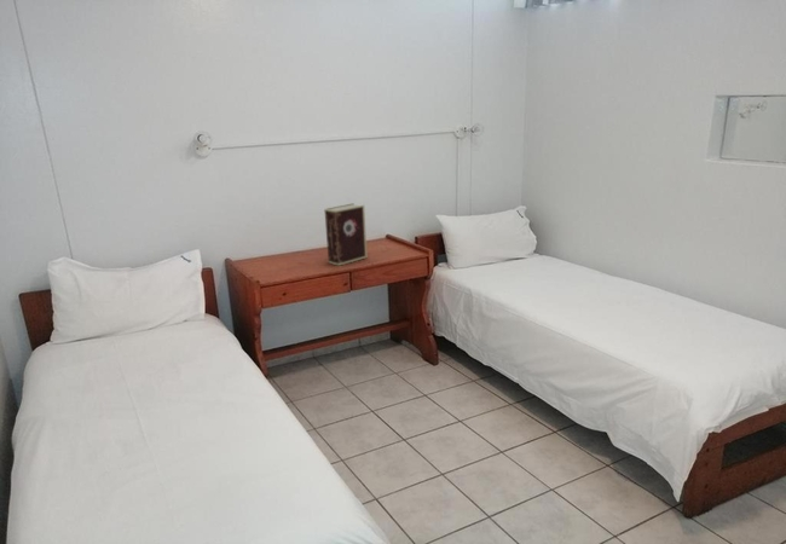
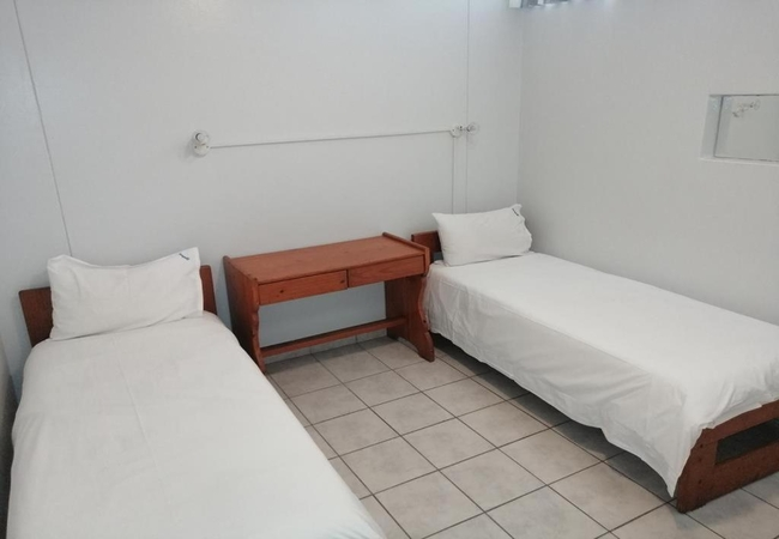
- book (346, 233)
